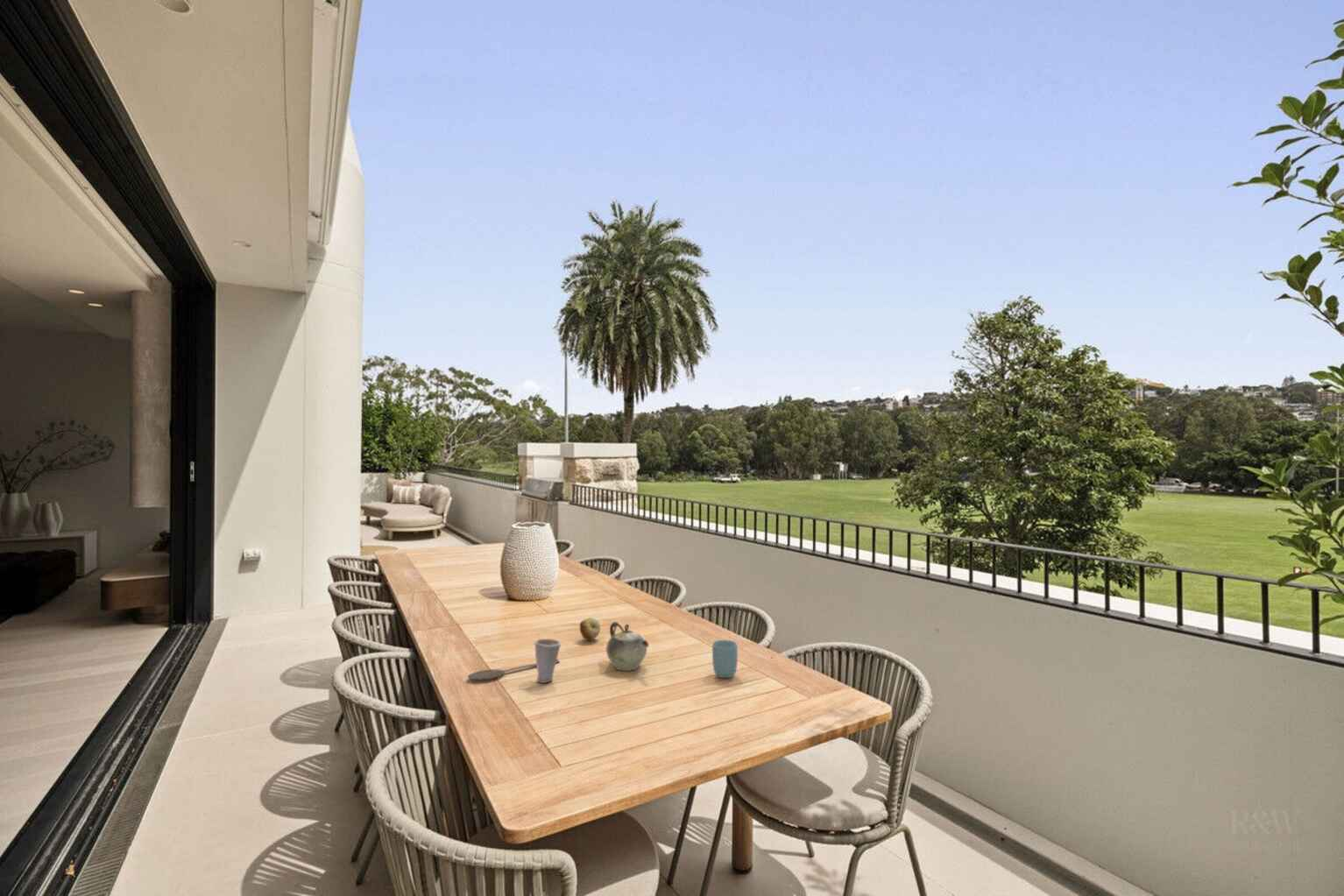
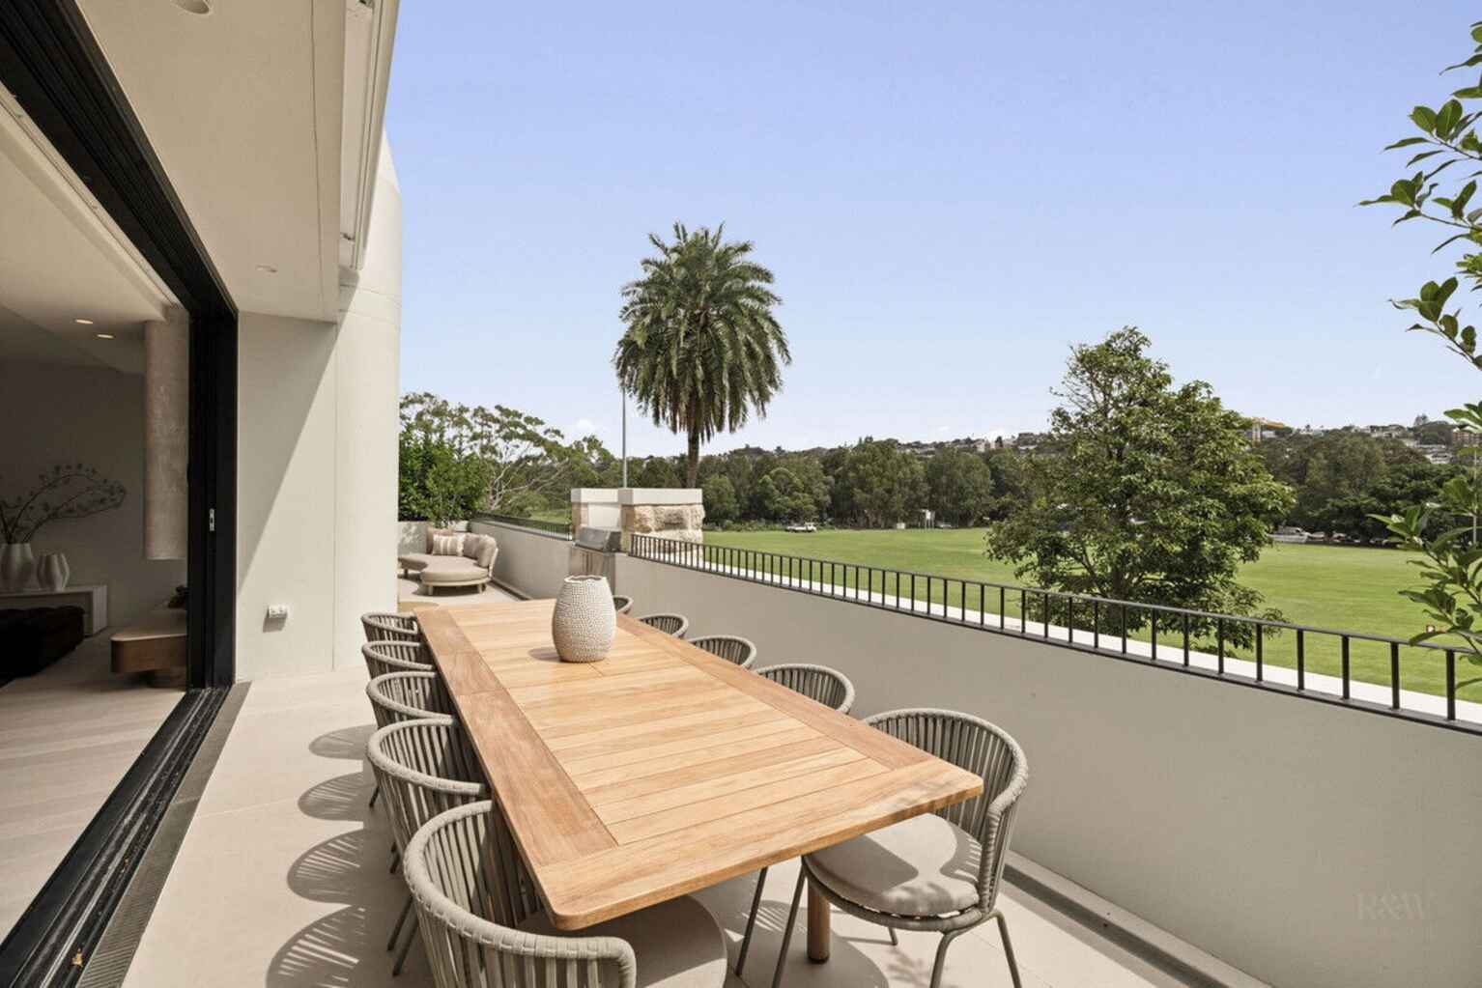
- fruit (590, 629)
- cup (725, 660)
- cup (548, 660)
- teapot (628, 646)
- wooden spoon (515, 668)
